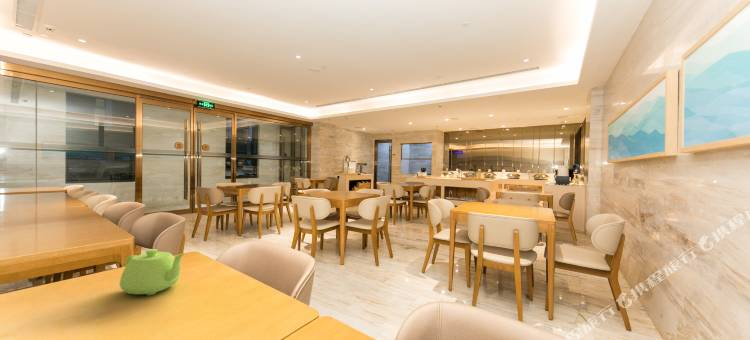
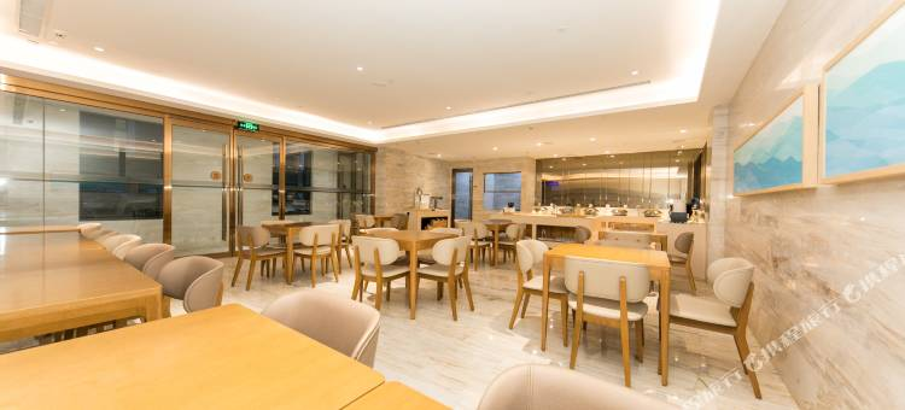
- teapot (154, 269)
